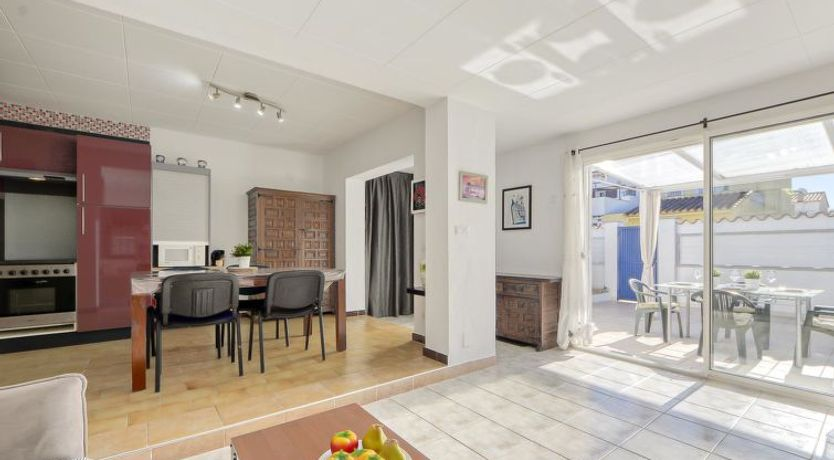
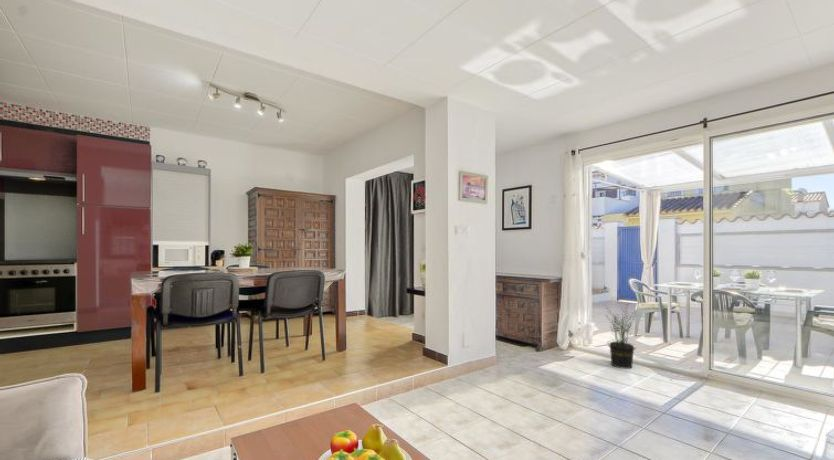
+ potted plant (621, 334)
